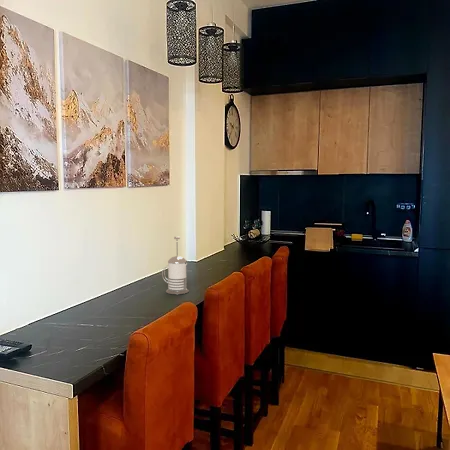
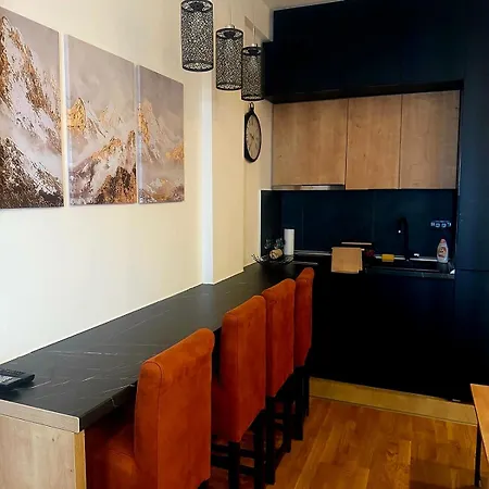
- french press (175, 264)
